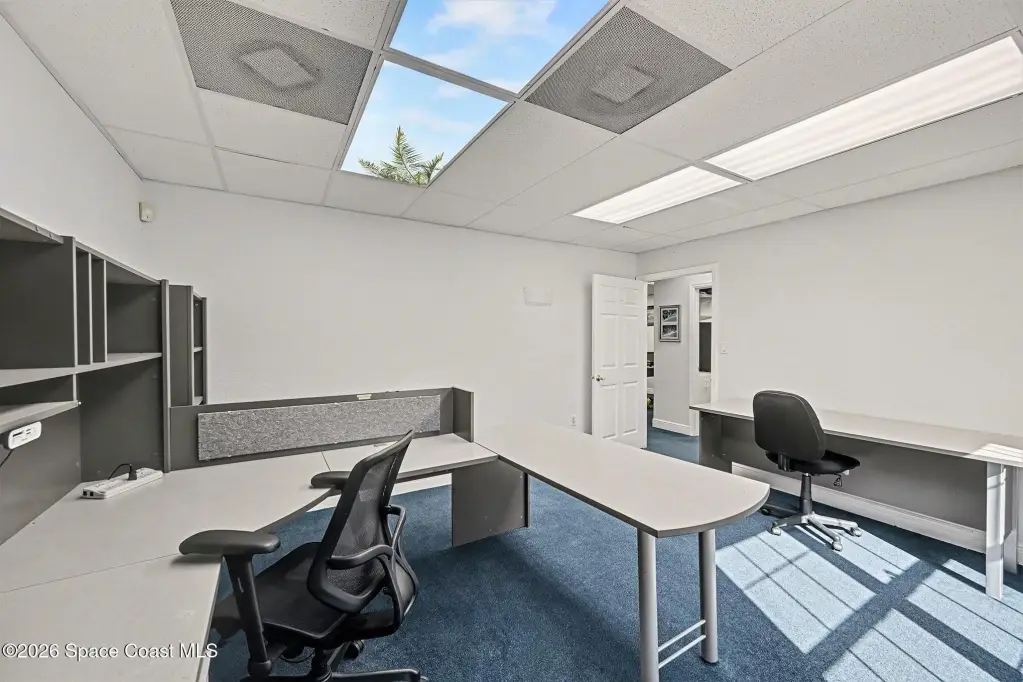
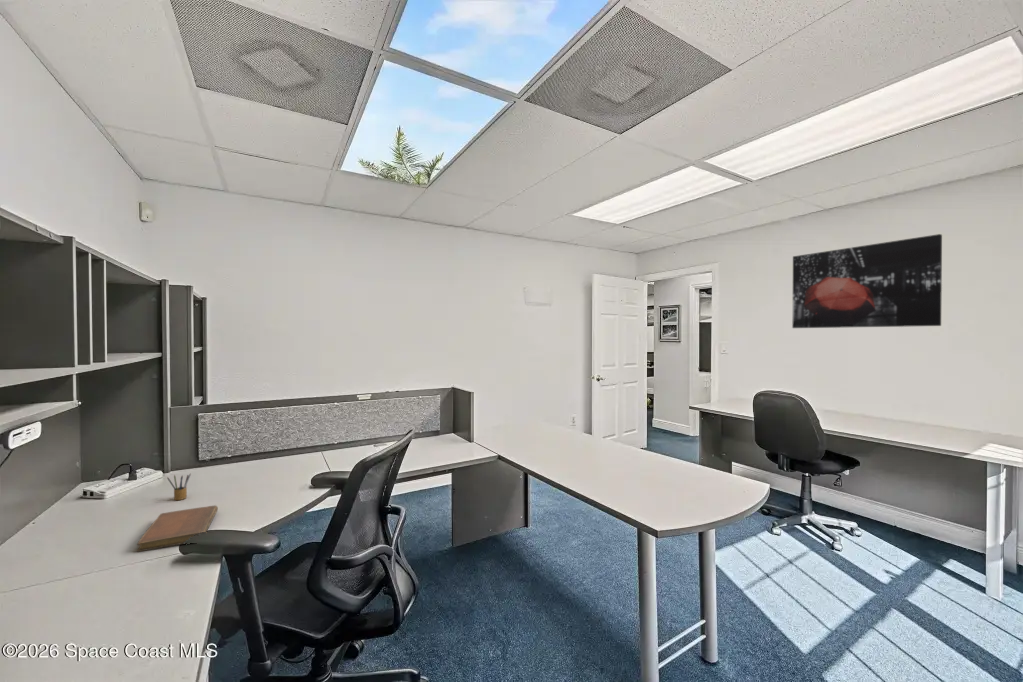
+ pencil box (180, 486)
+ wall art (858, 287)
+ notebook (181, 525)
